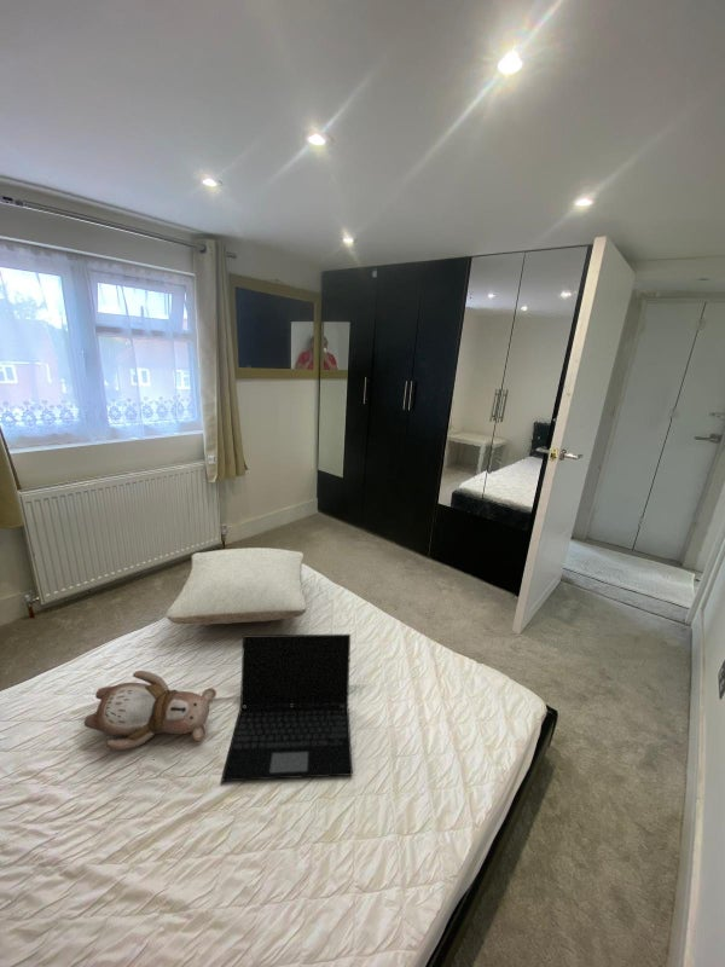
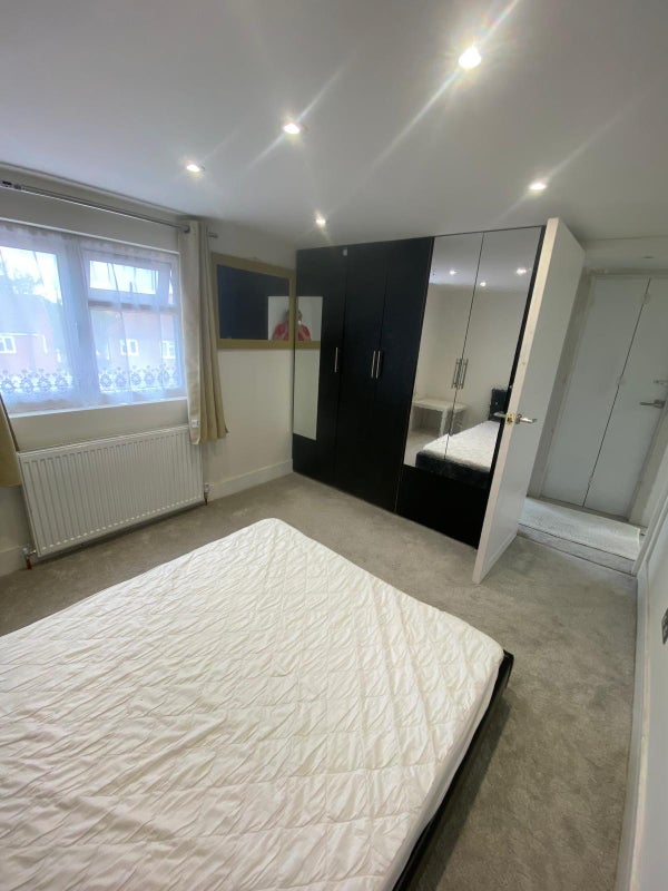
- pillow (244, 584)
- teddy bear (150, 707)
- laptop (292, 699)
